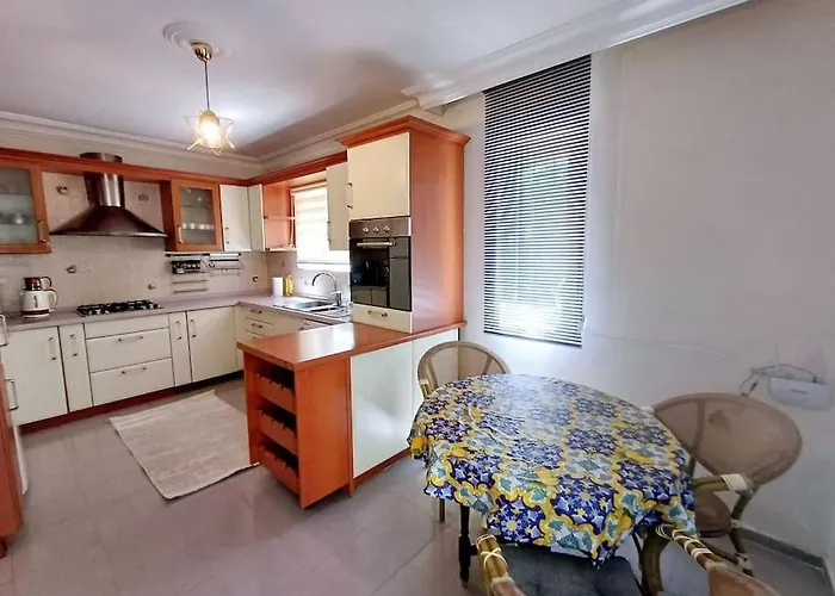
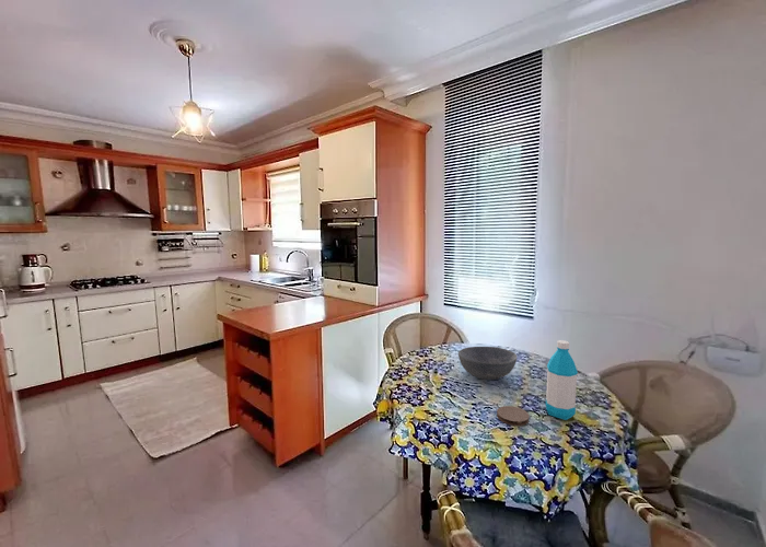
+ water bottle (561, 379)
+ coaster (512, 415)
+ bowl (486, 364)
